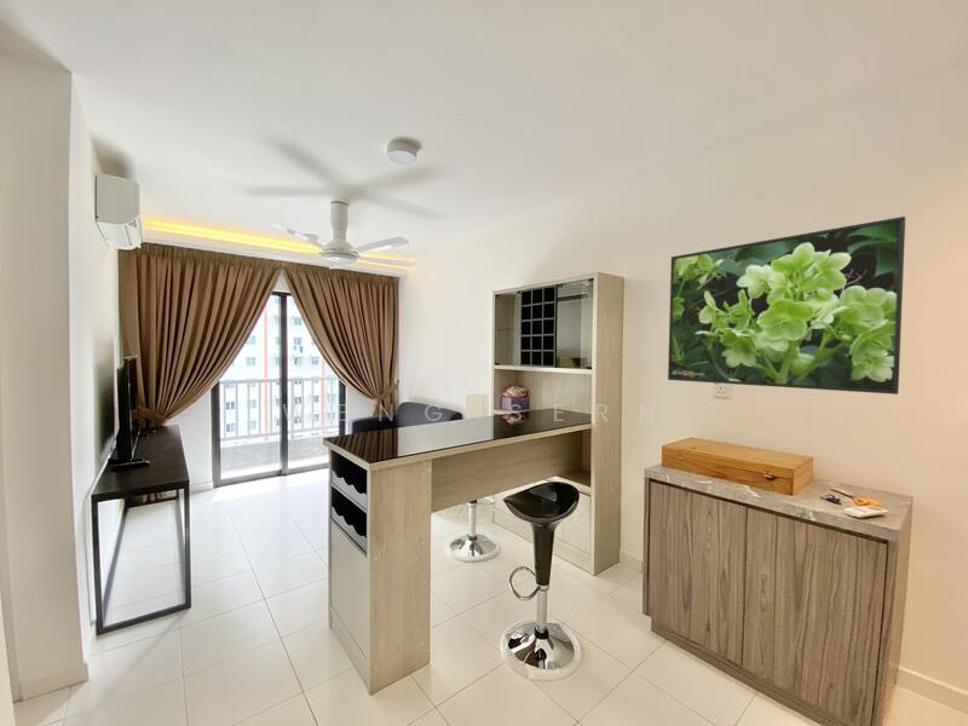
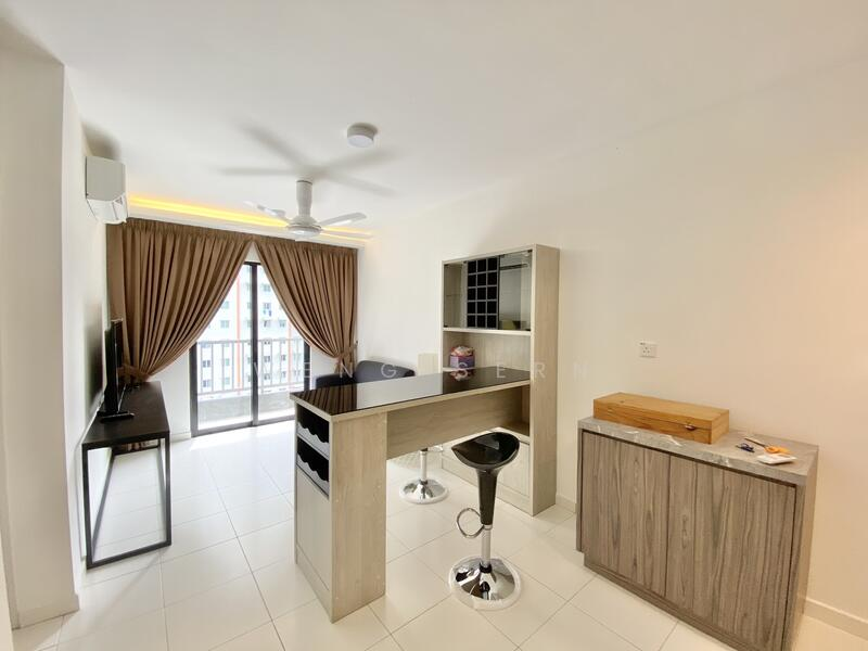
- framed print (765, 313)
